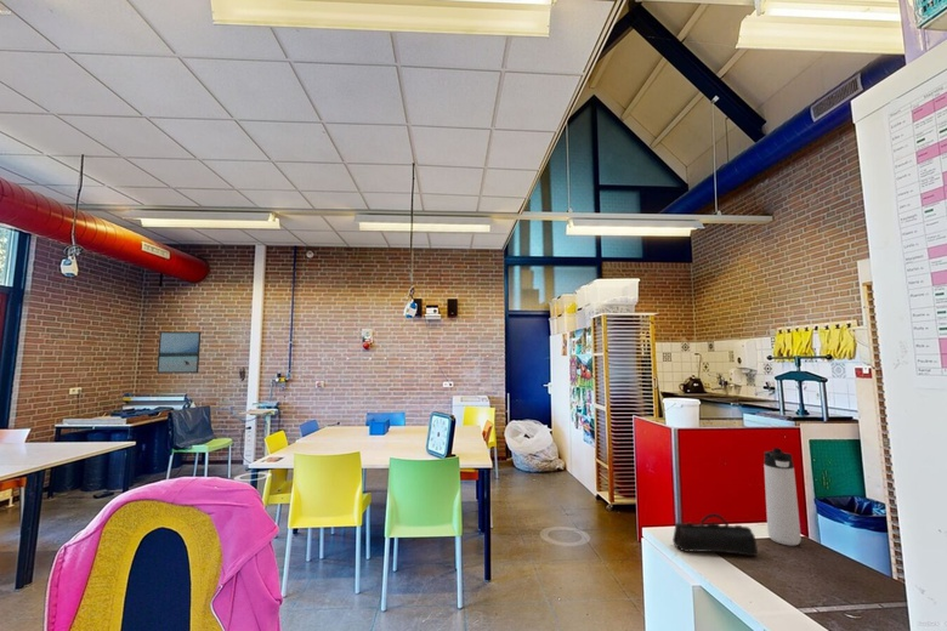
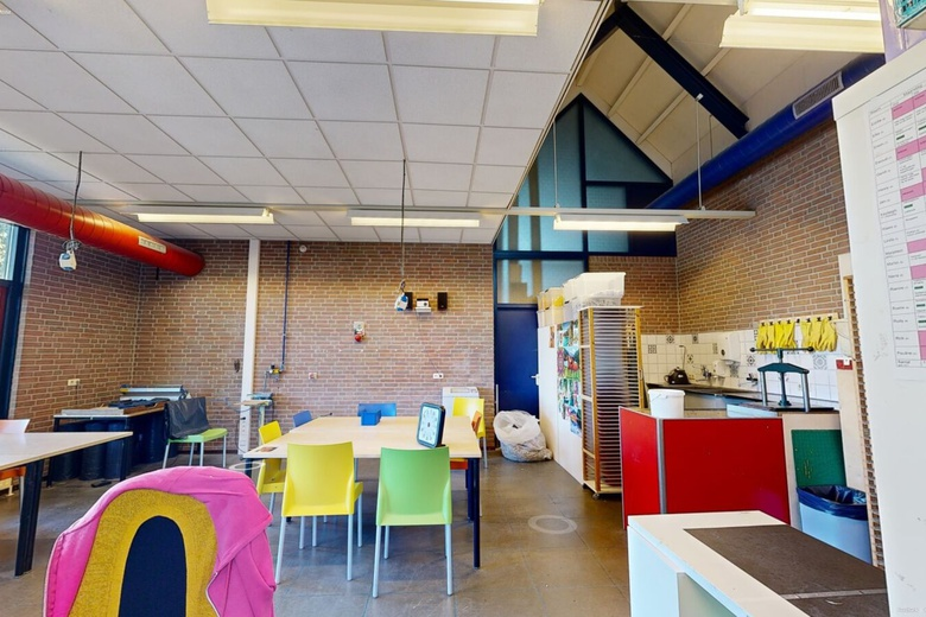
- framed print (178, 352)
- thermos bottle (782, 495)
- pencil case (713, 531)
